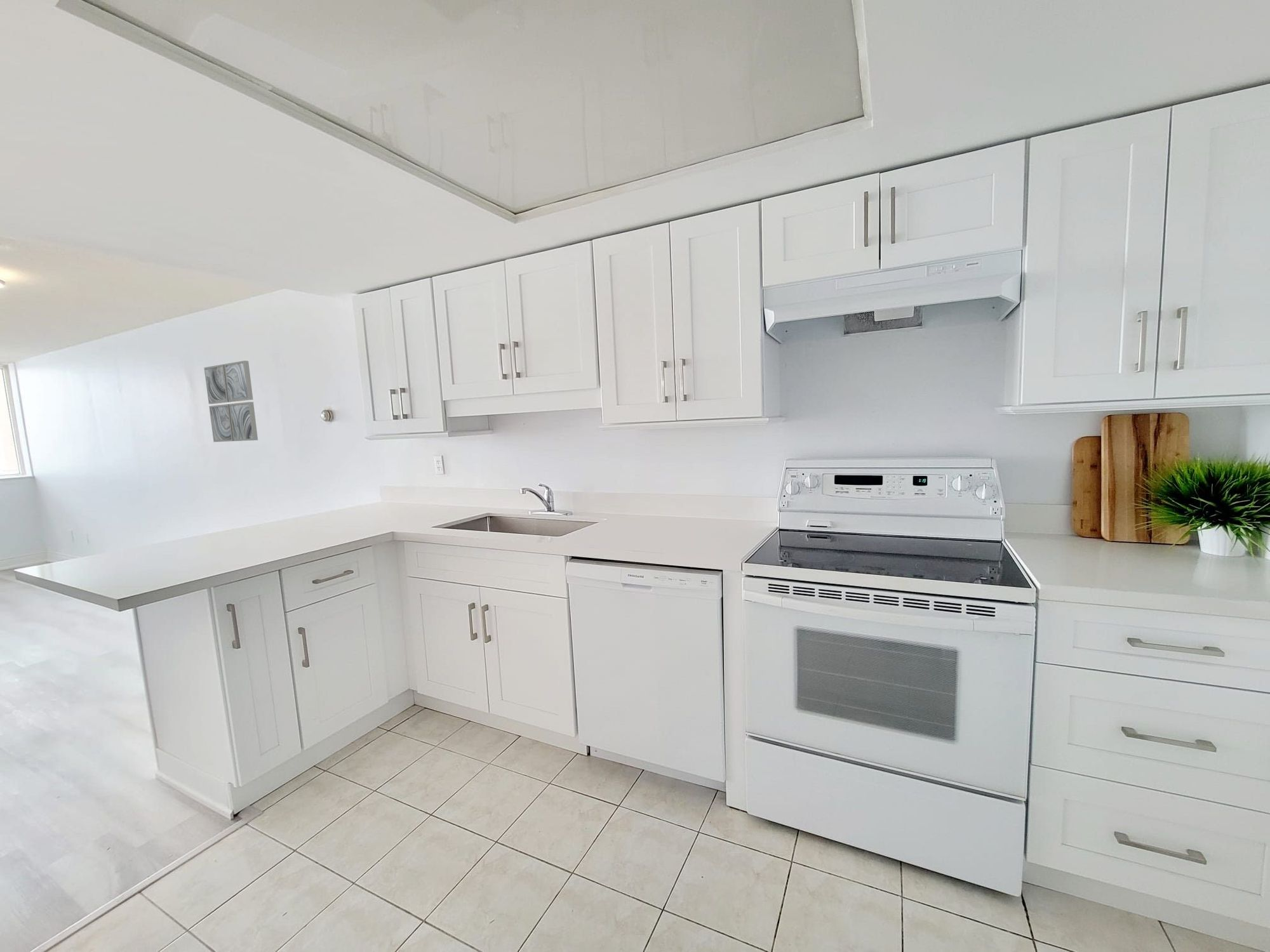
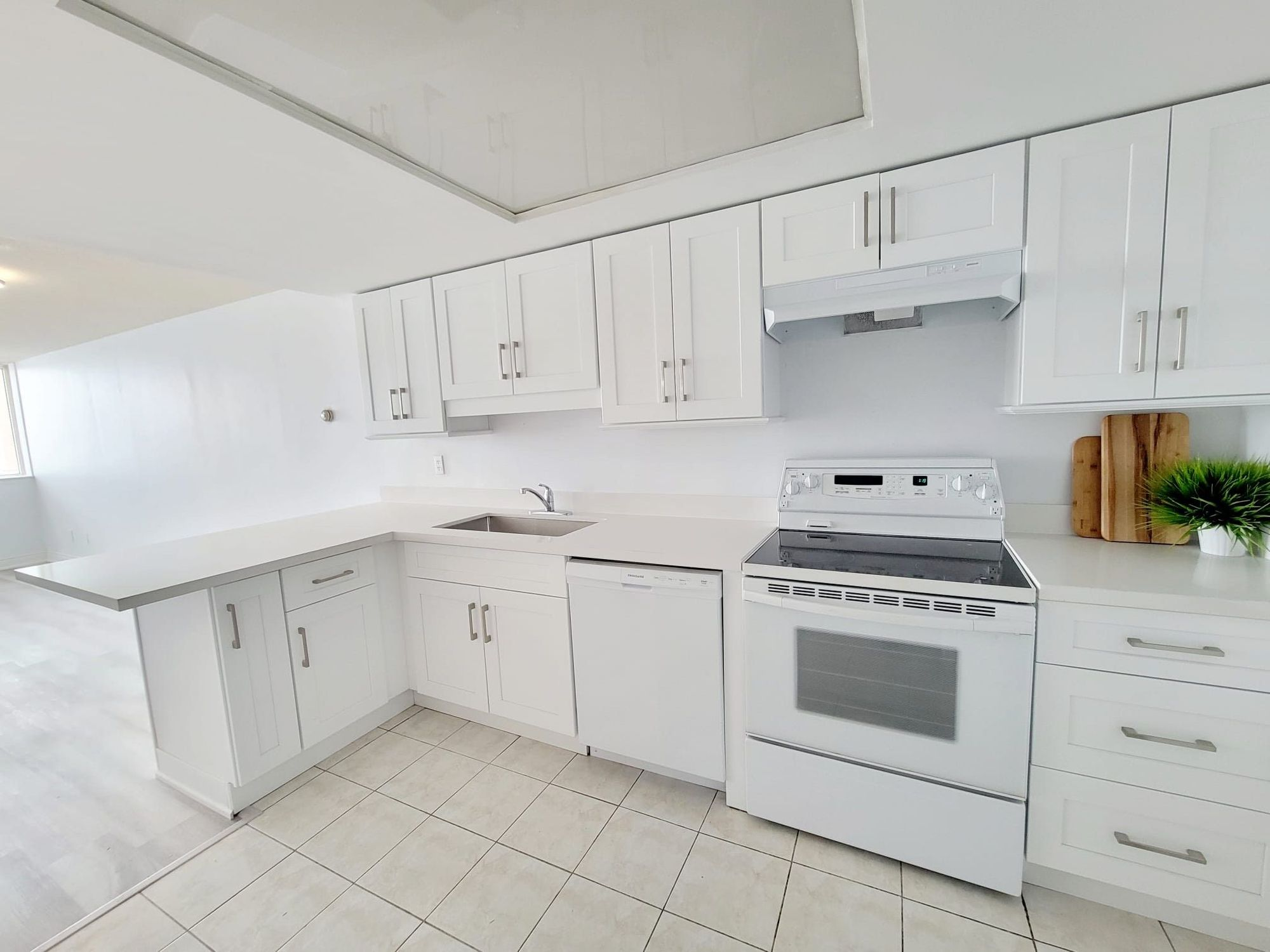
- wall art (230, 404)
